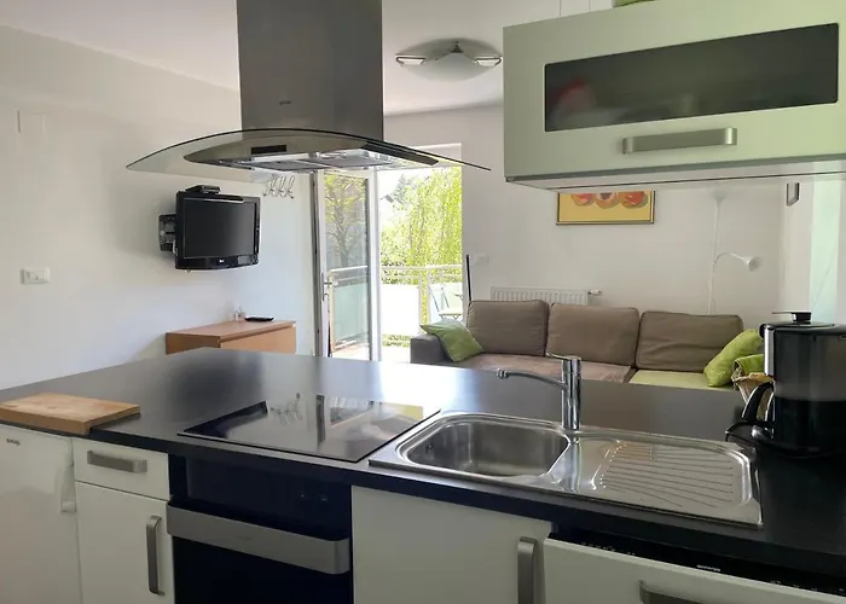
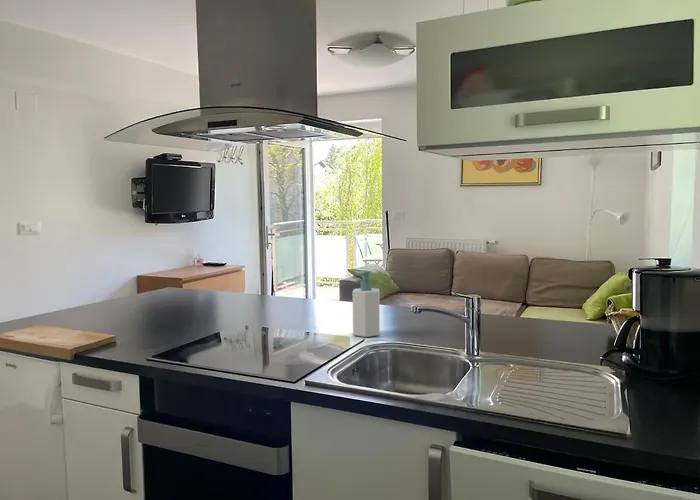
+ soap bottle (366, 302)
